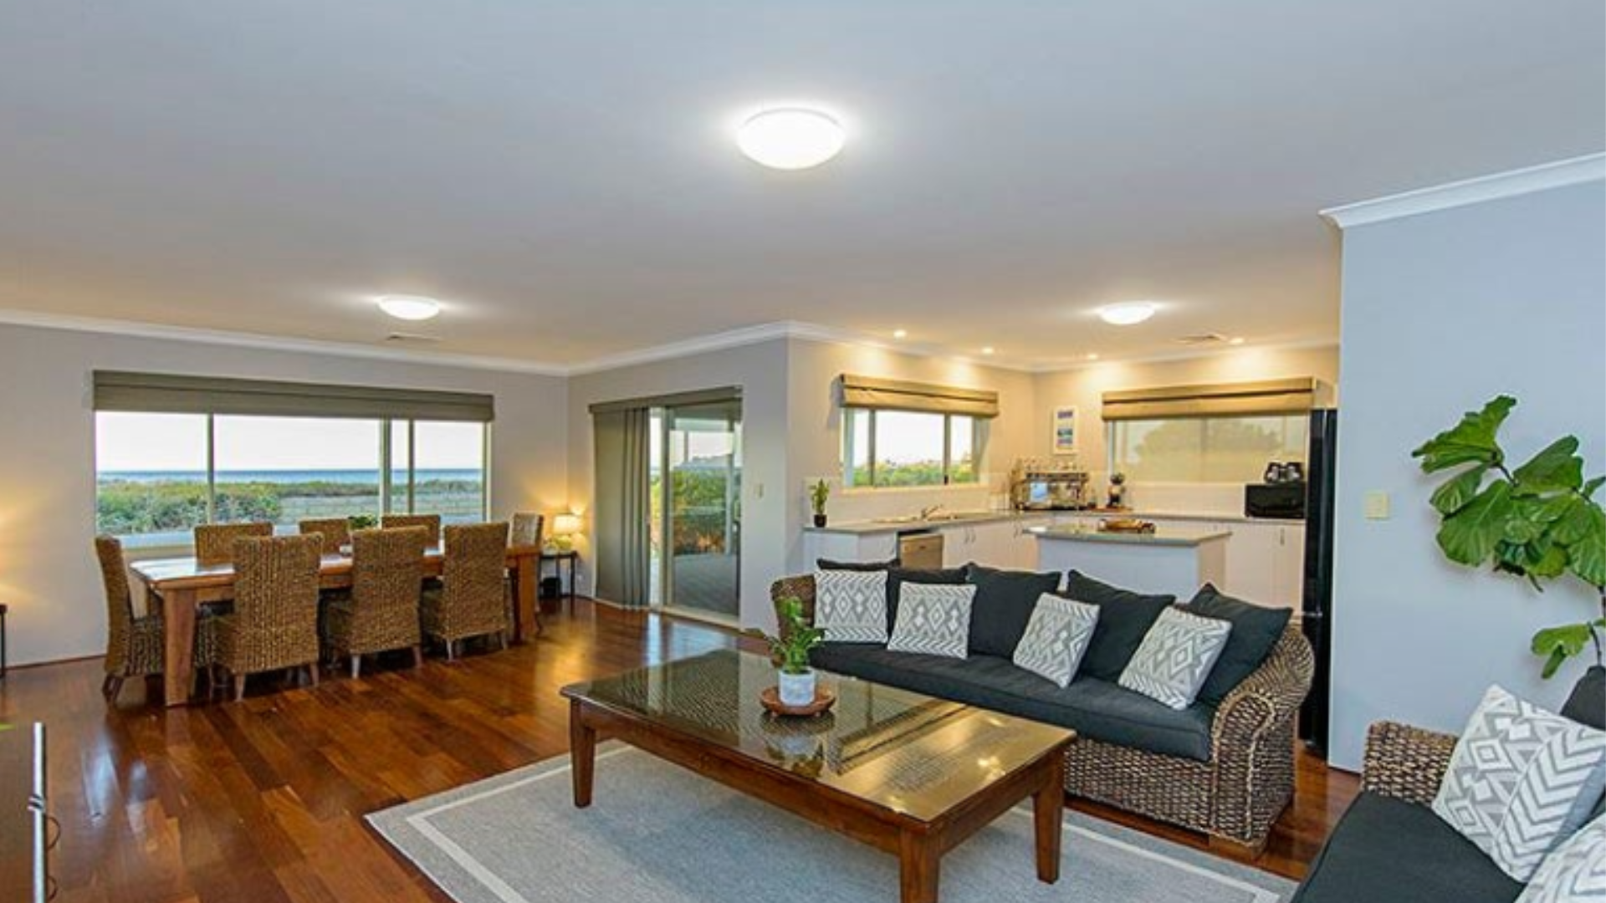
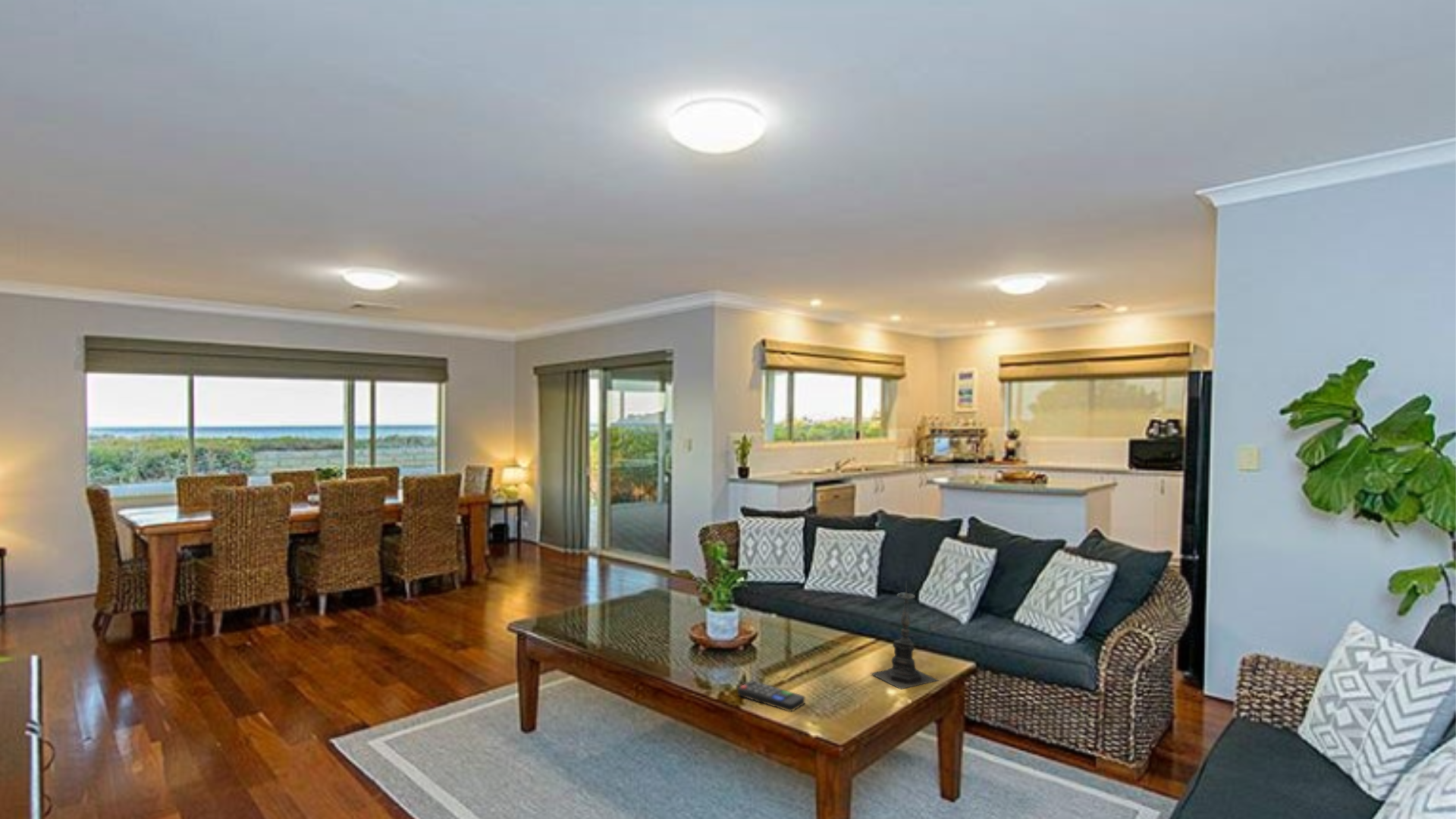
+ candle holder (905, 629)
+ remote control (770, 695)
